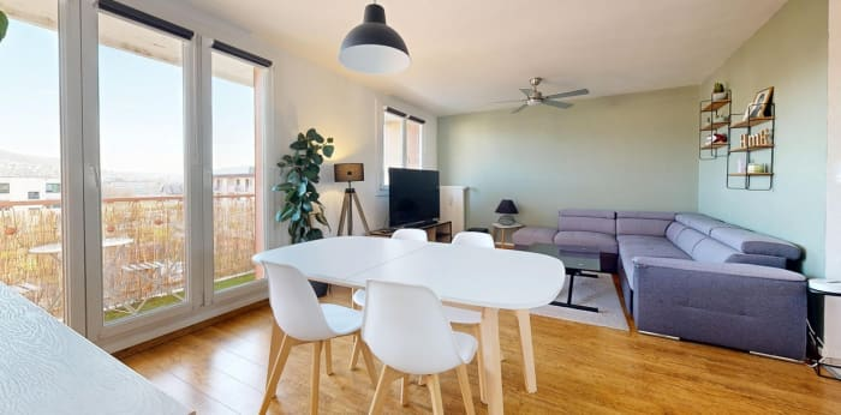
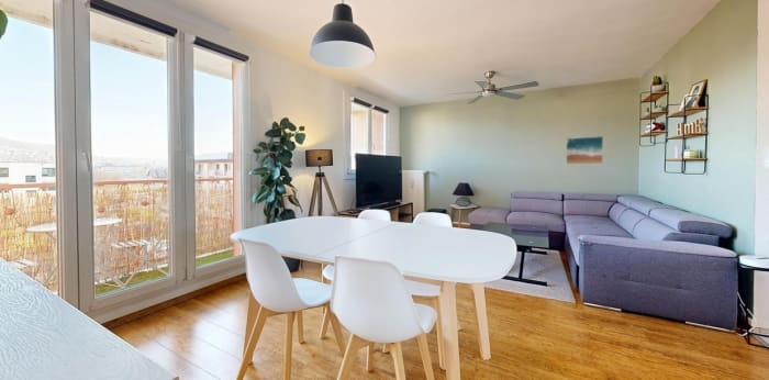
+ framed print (583, 150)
